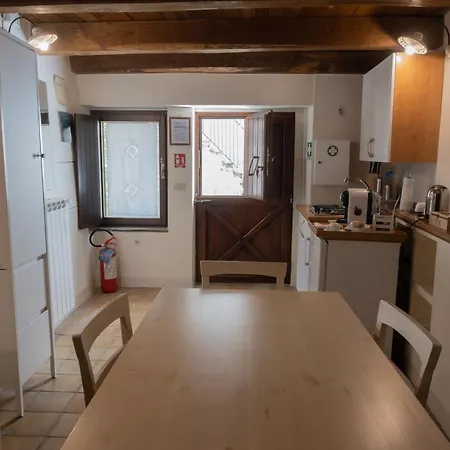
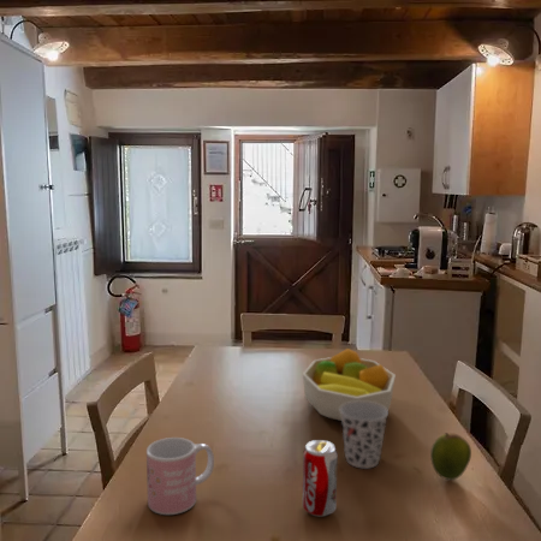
+ mug (178, 471)
+ fruit bowl (349, 382)
+ cup (363, 435)
+ beverage can (320, 477)
+ fruit (450, 456)
